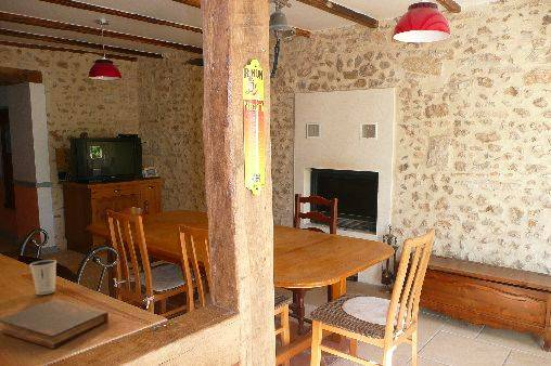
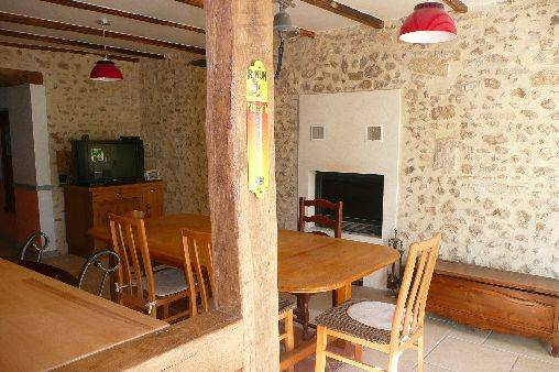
- book (54, 321)
- dixie cup (43, 276)
